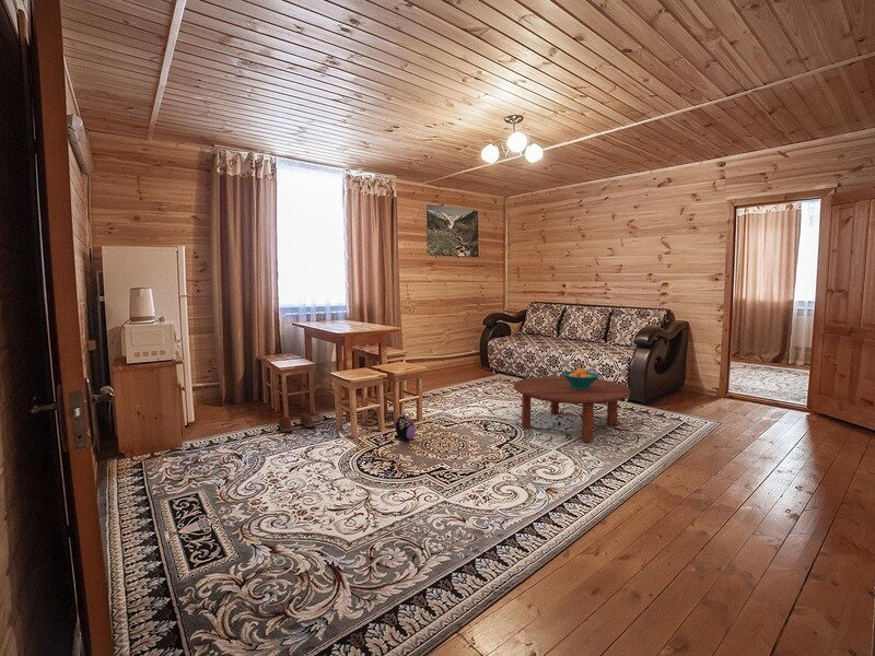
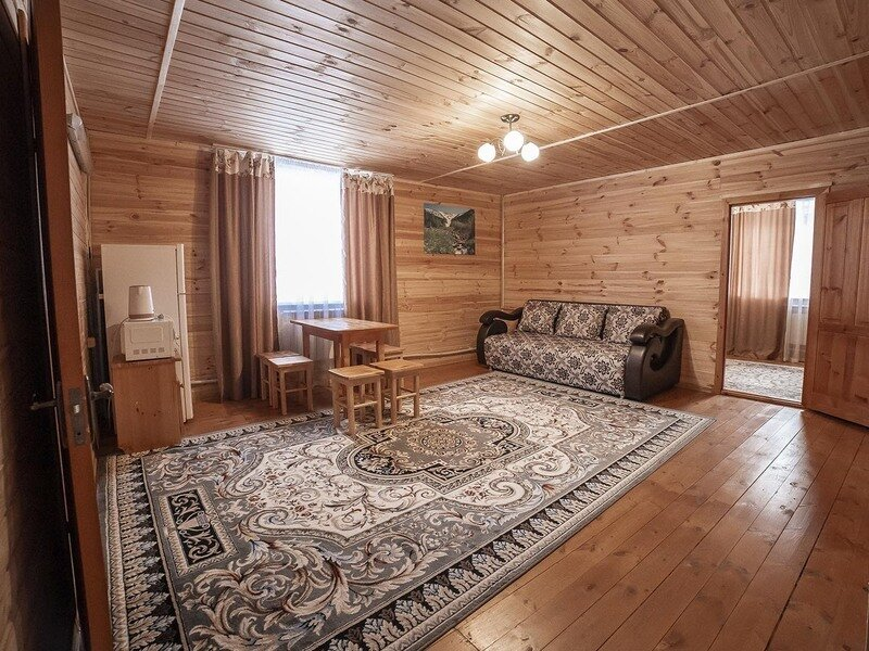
- fruit bowl (580, 377)
- shoe (300, 421)
- plush toy (405, 426)
- coffee table (569, 402)
